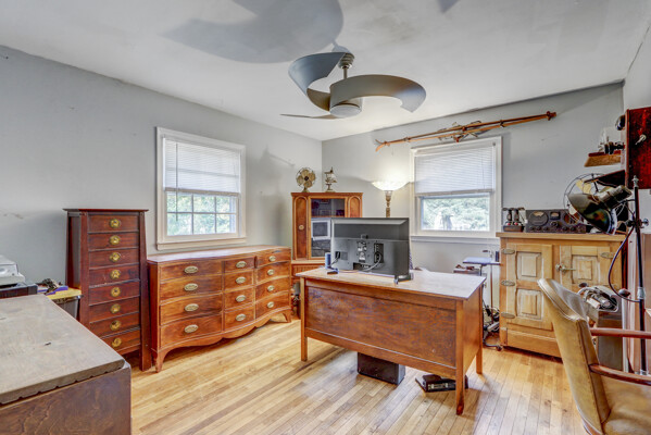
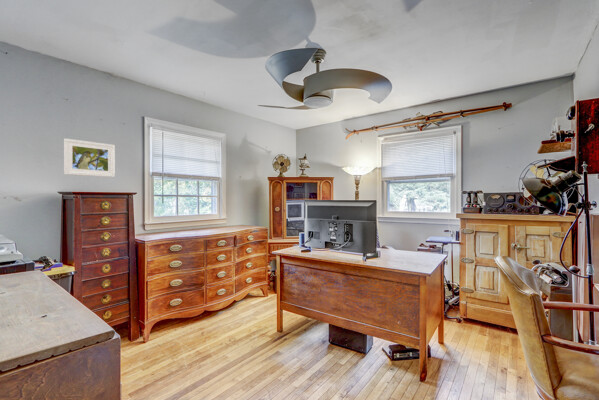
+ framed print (90, 158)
